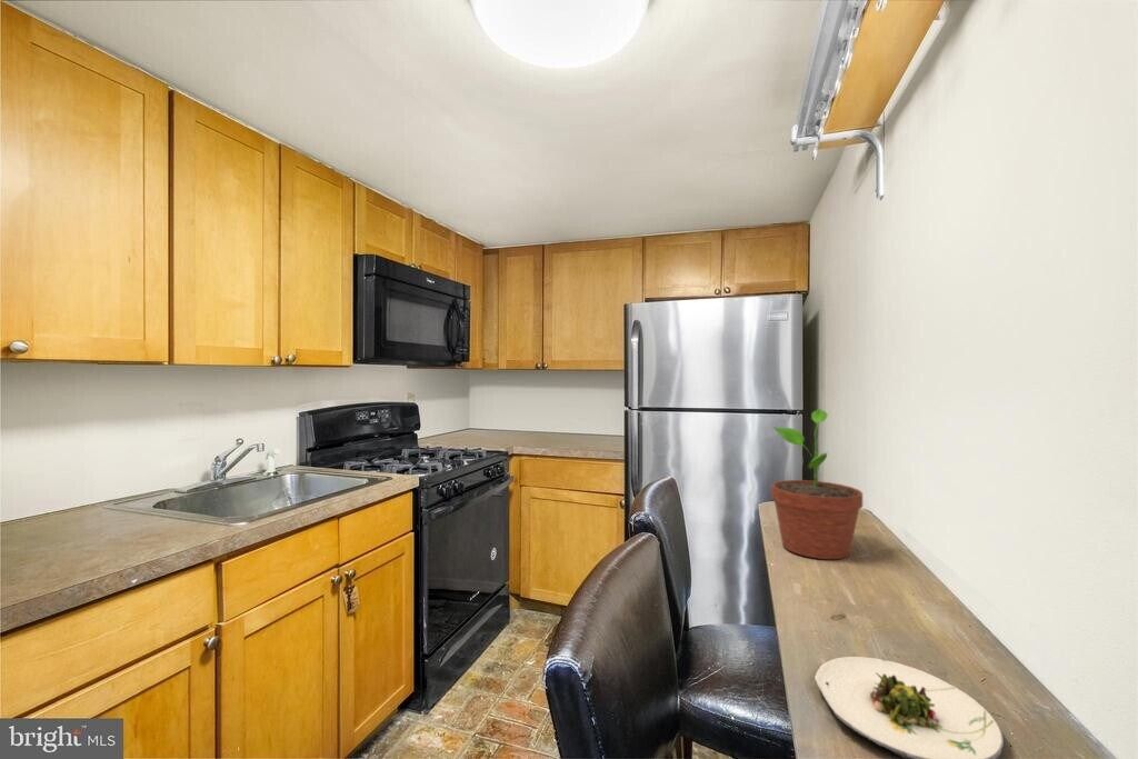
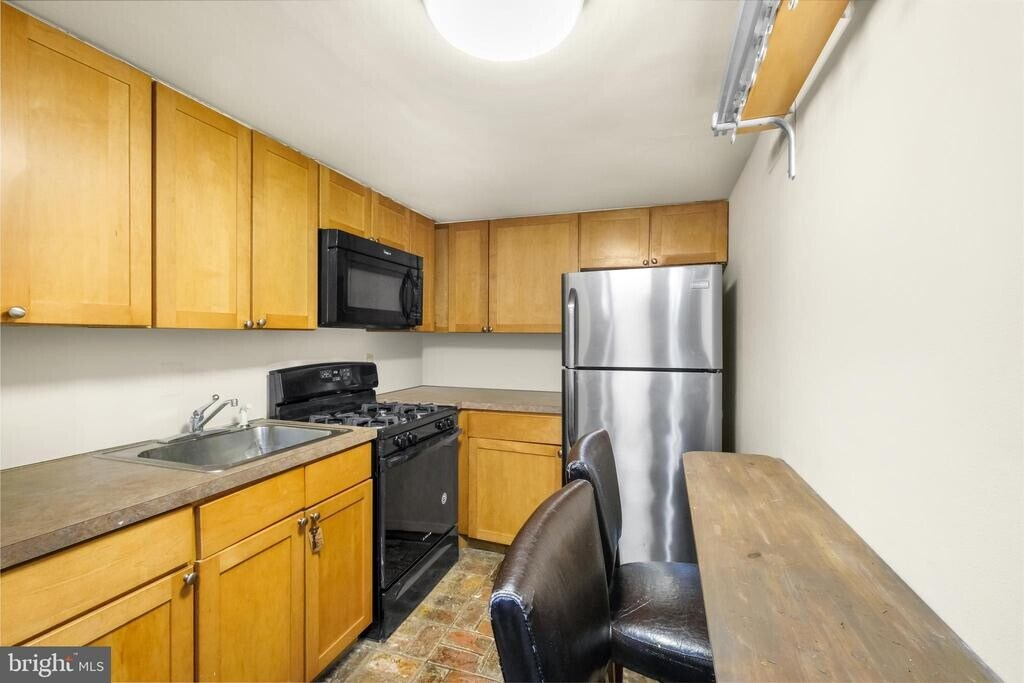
- potted plant (815, 479)
- salad plate (902, 695)
